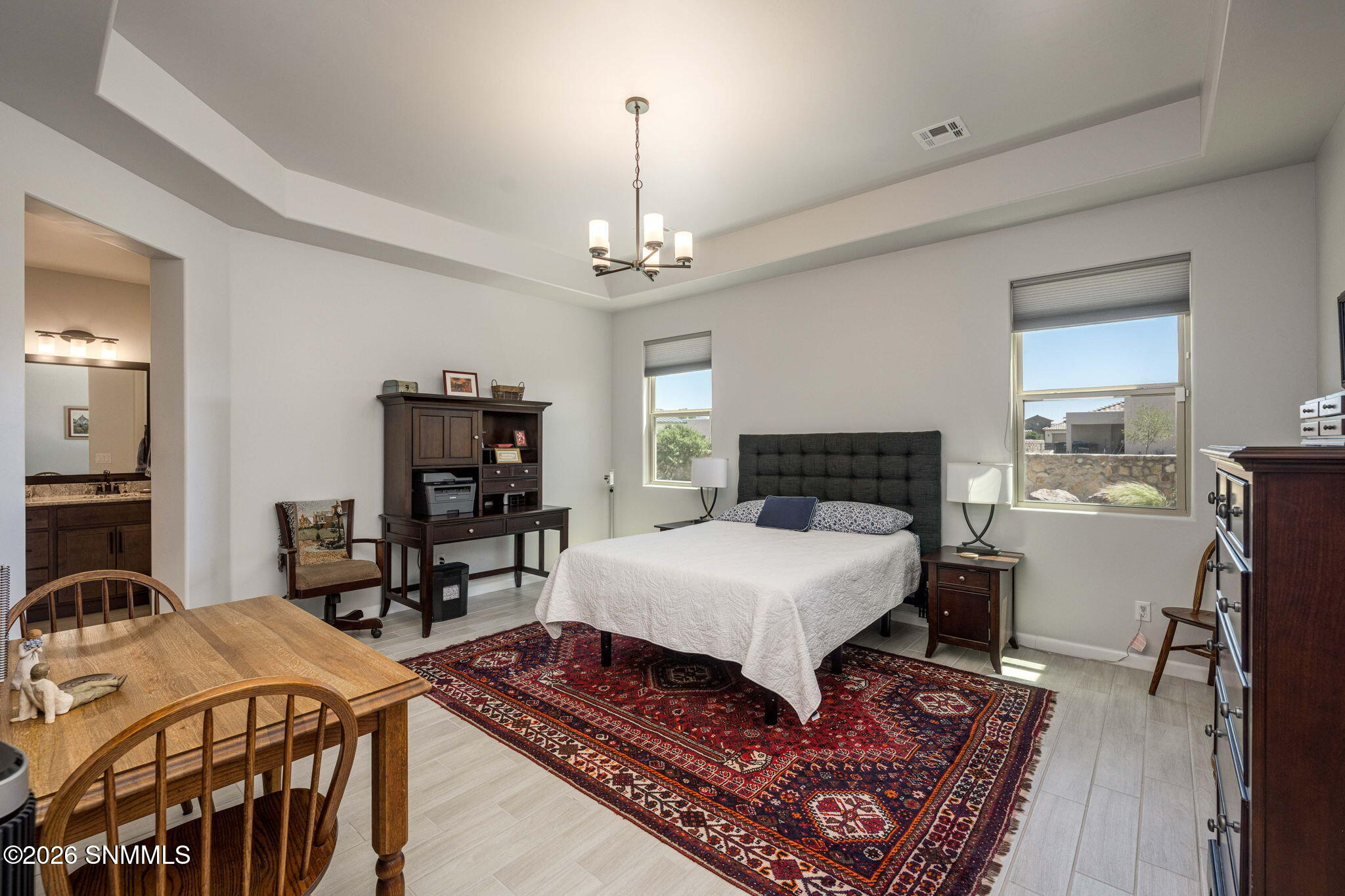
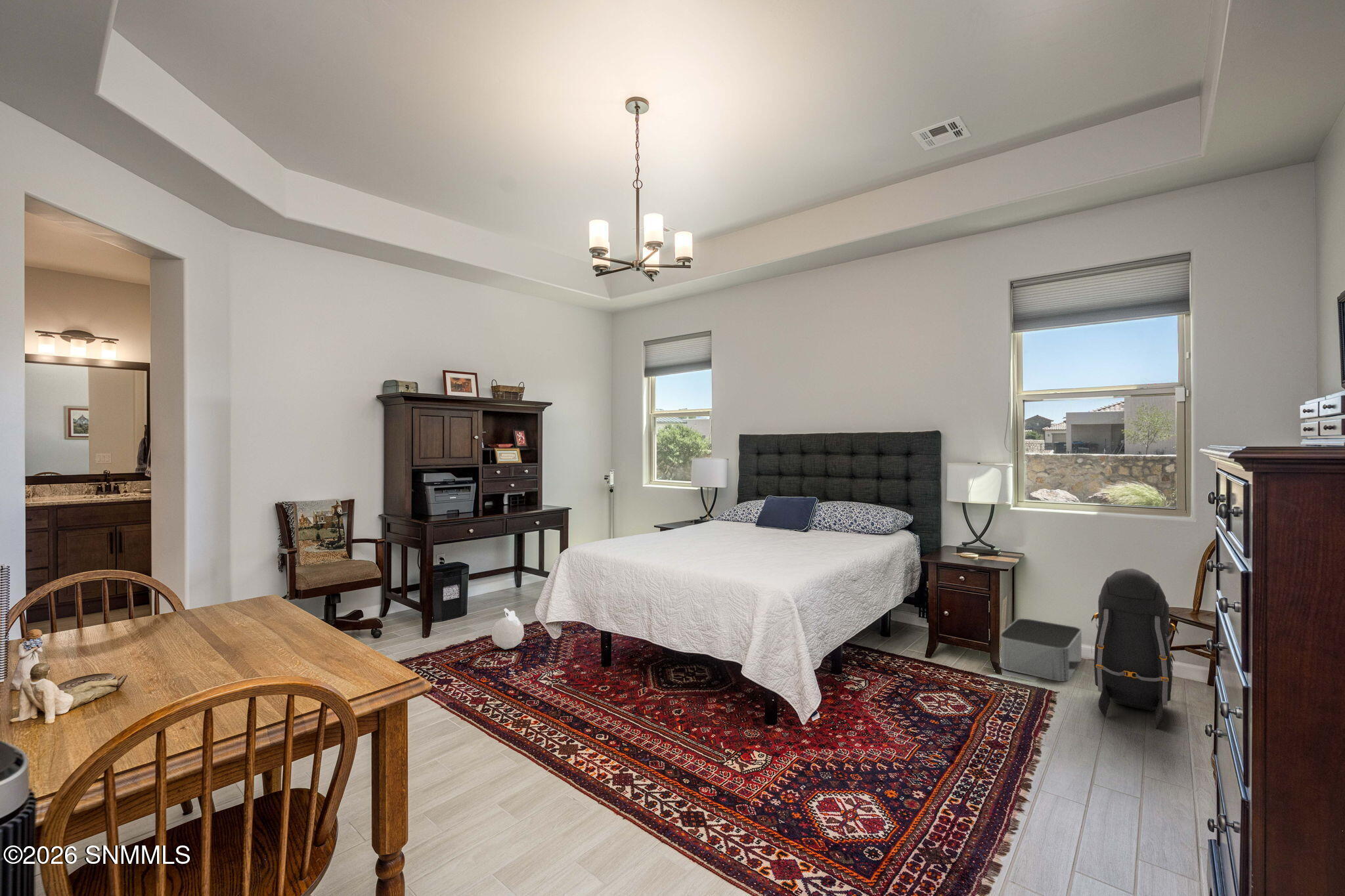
+ storage bin (1040, 647)
+ decorative ball (510, 629)
+ backpack (1132, 638)
